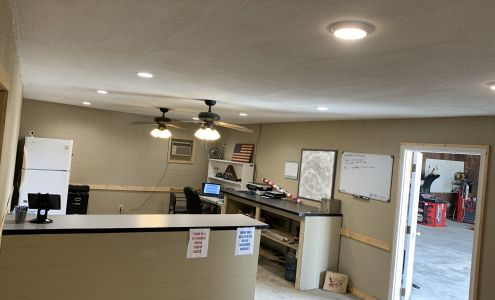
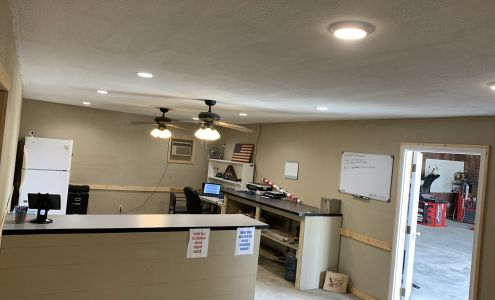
- wall art (316, 175)
